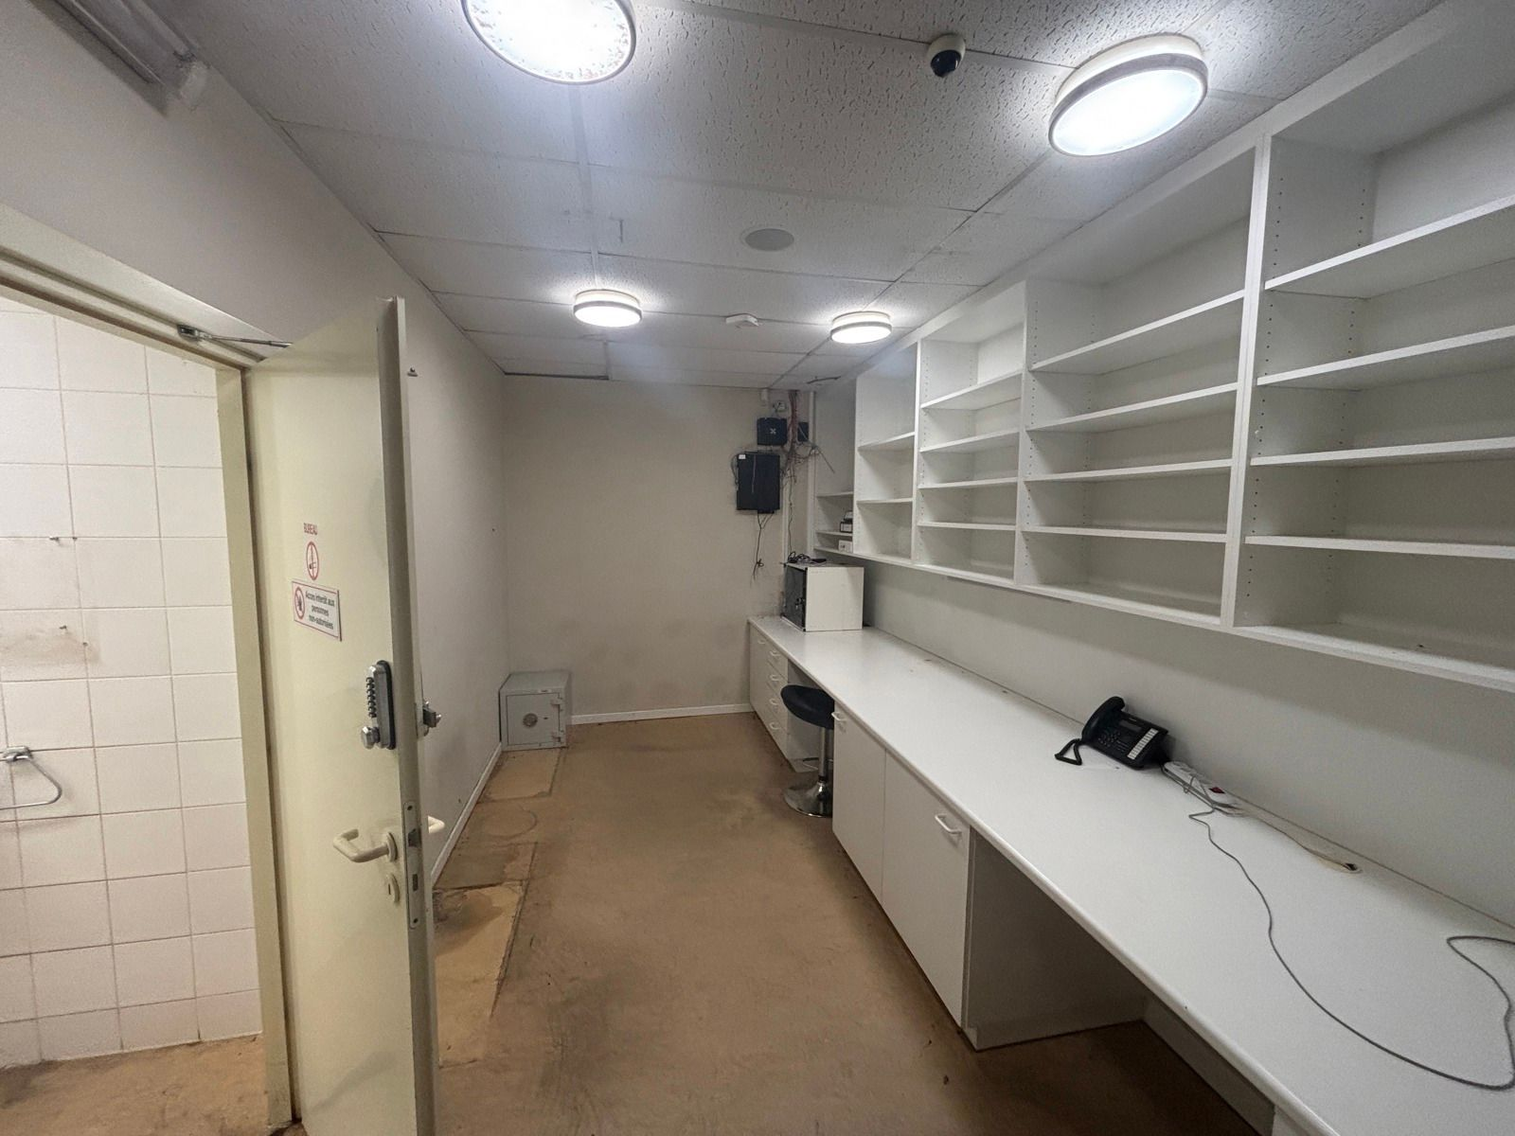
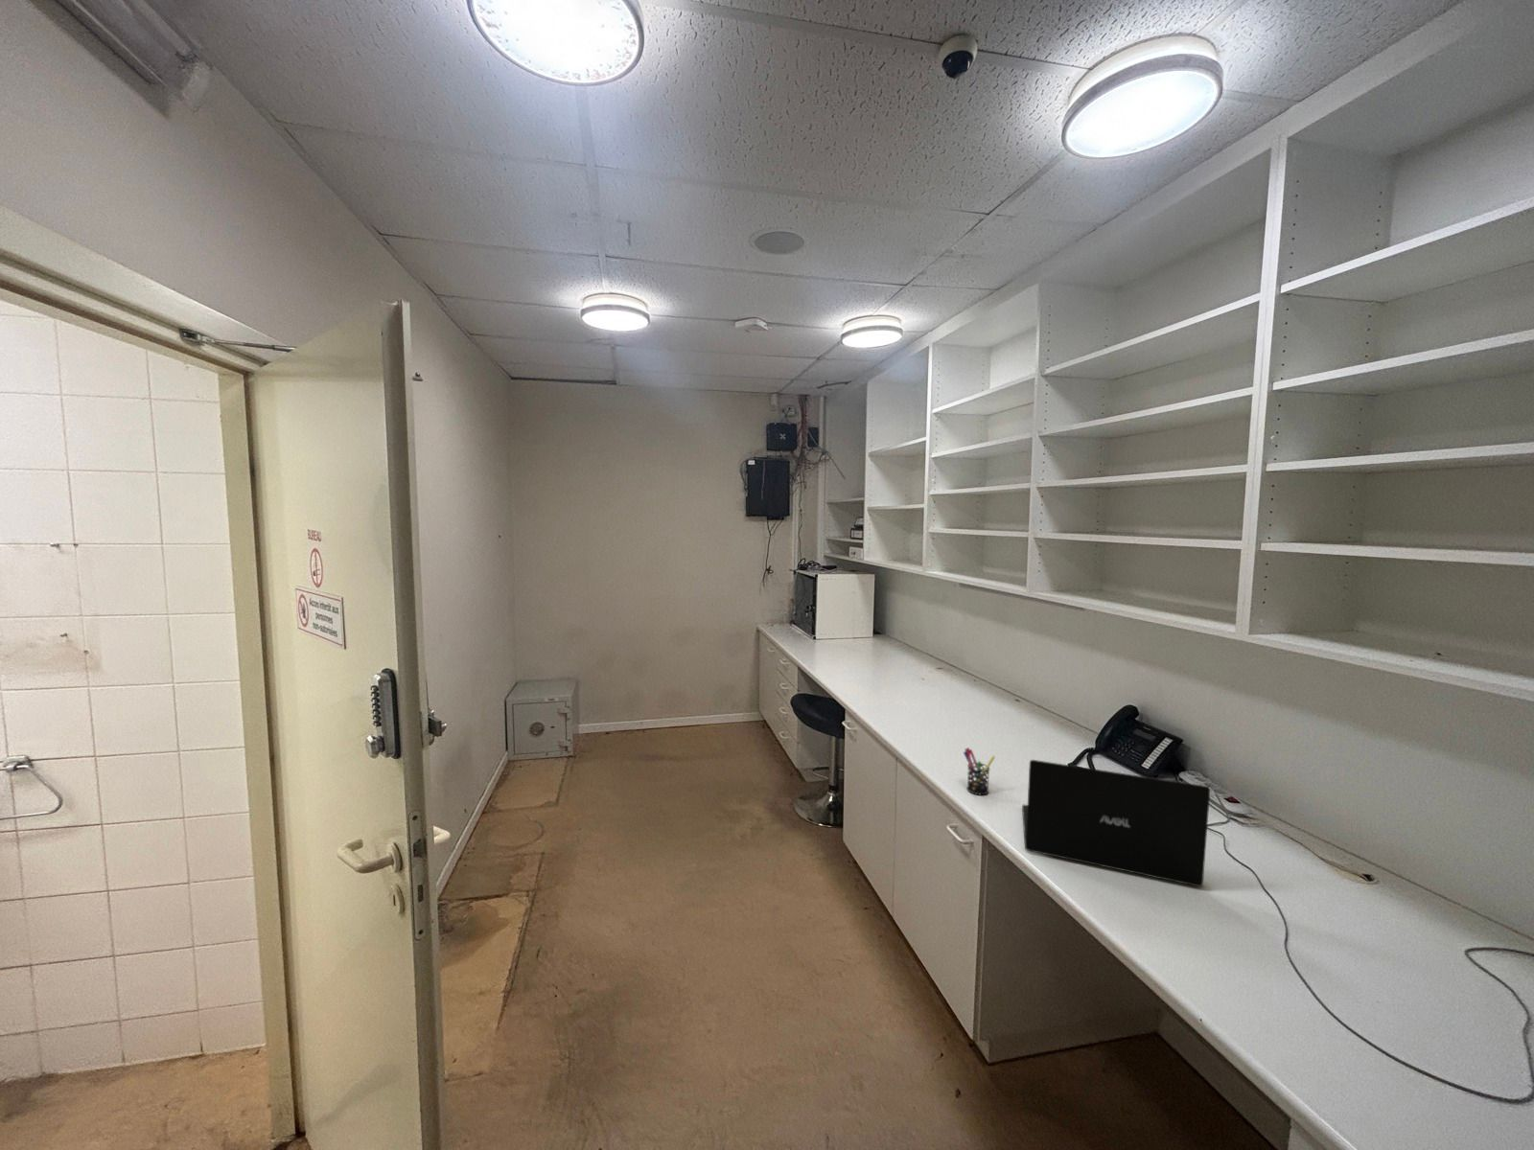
+ laptop (1104, 798)
+ pen holder (977, 771)
